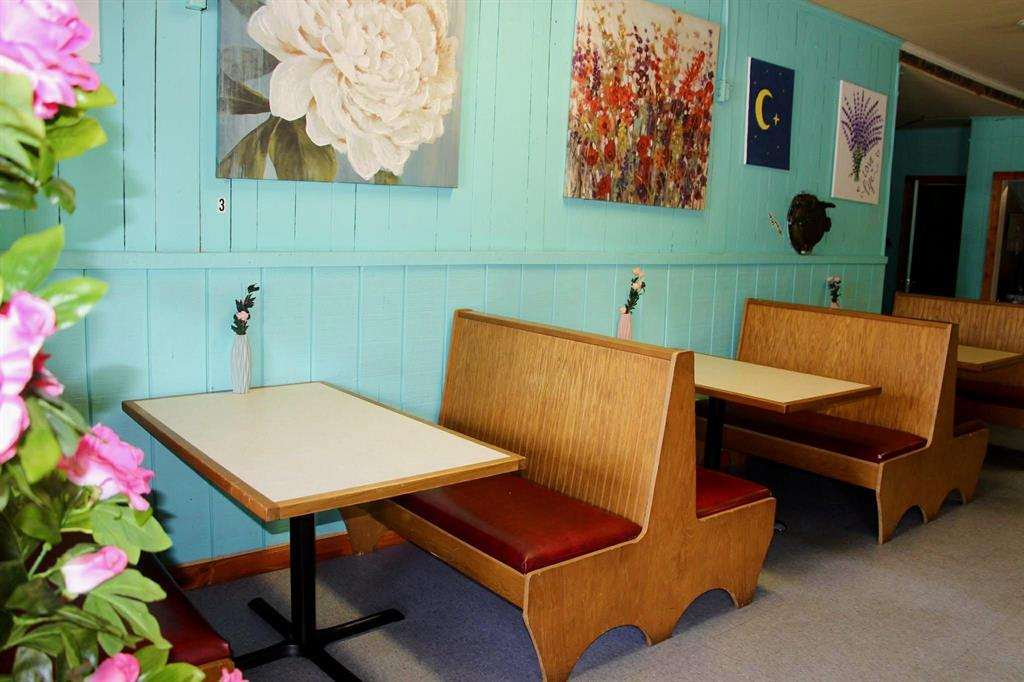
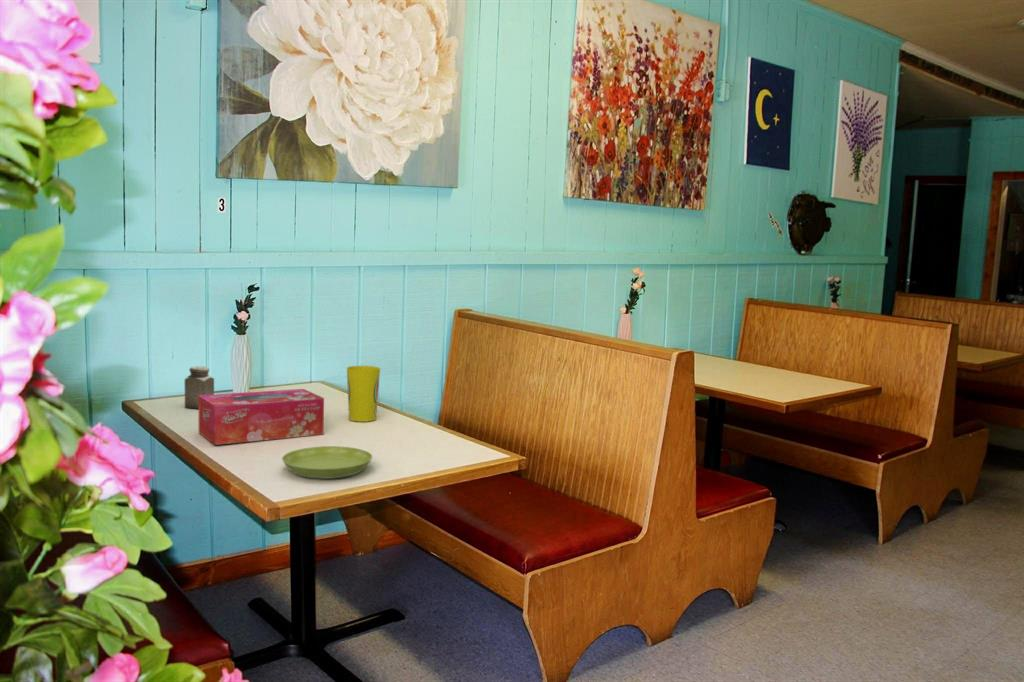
+ cup (363, 393)
+ tissue box (261, 415)
+ salt shaker (199, 386)
+ saucer (327, 463)
